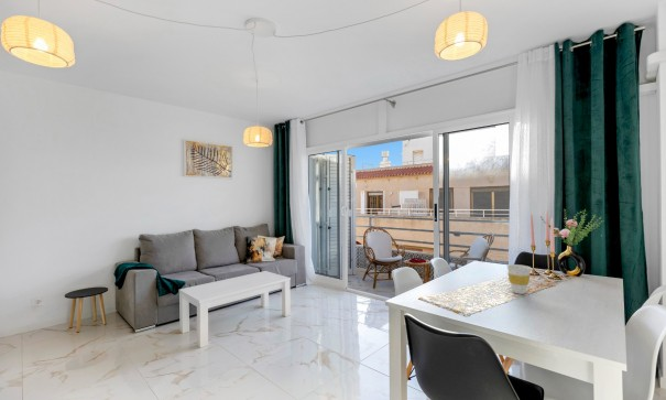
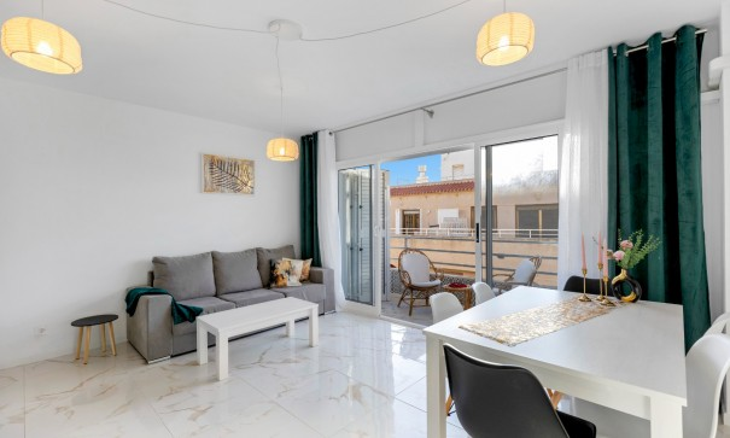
- cup (518, 279)
